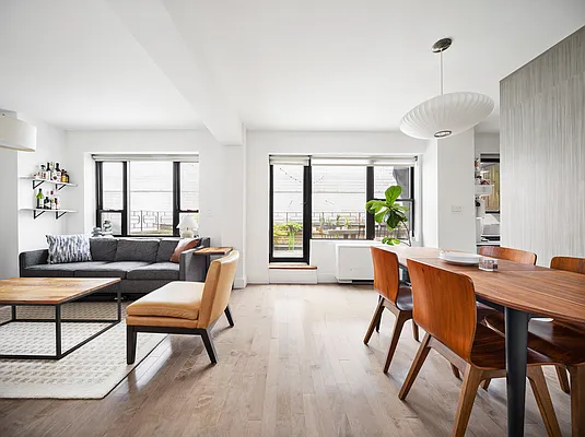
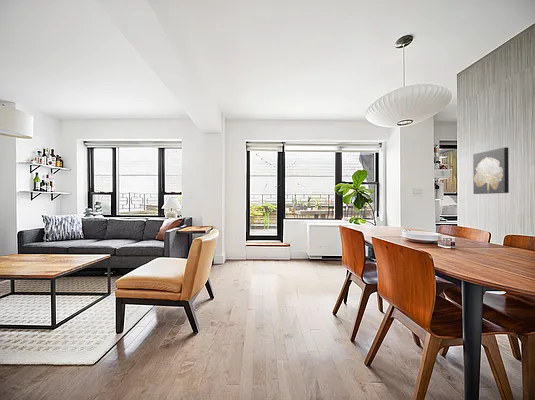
+ wall art (489, 172)
